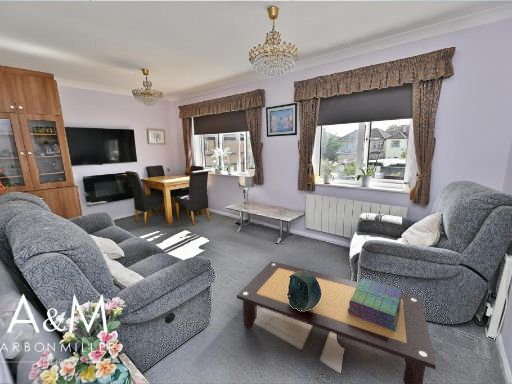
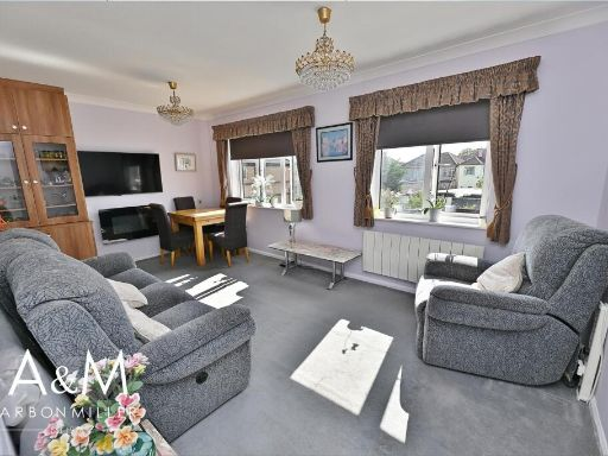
- stack of books (375, 300)
- coffee table (326, 313)
- decorative bowl (304, 289)
